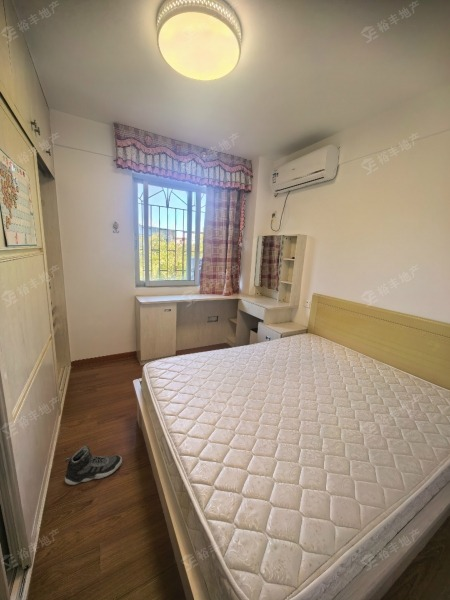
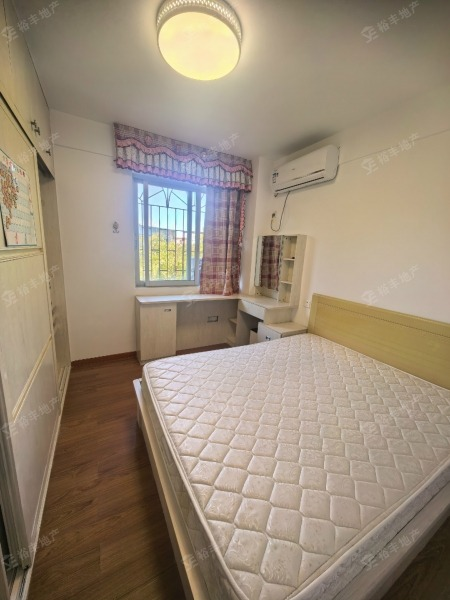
- sneaker (94, 461)
